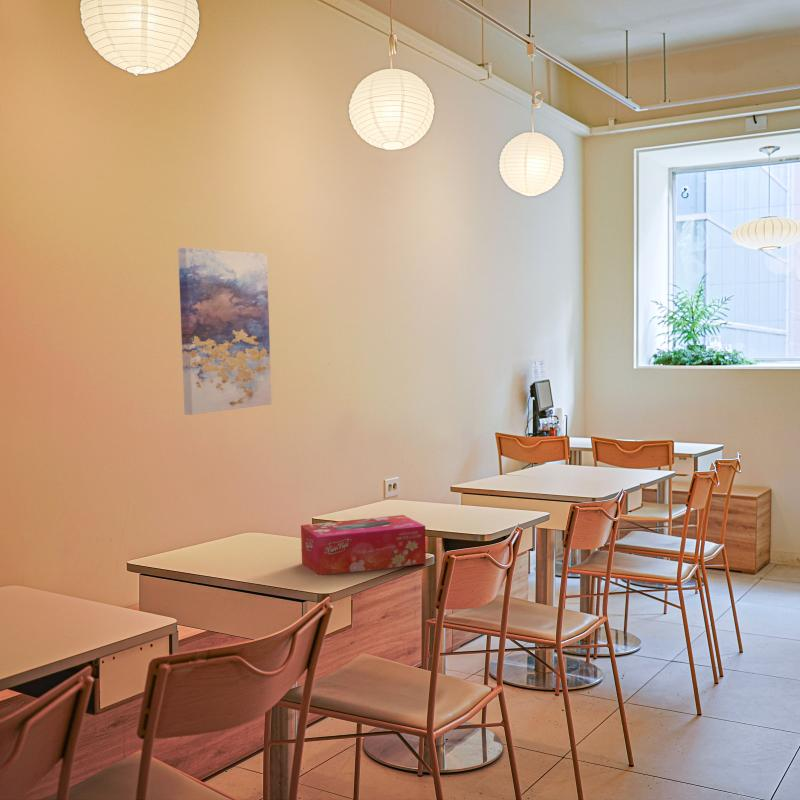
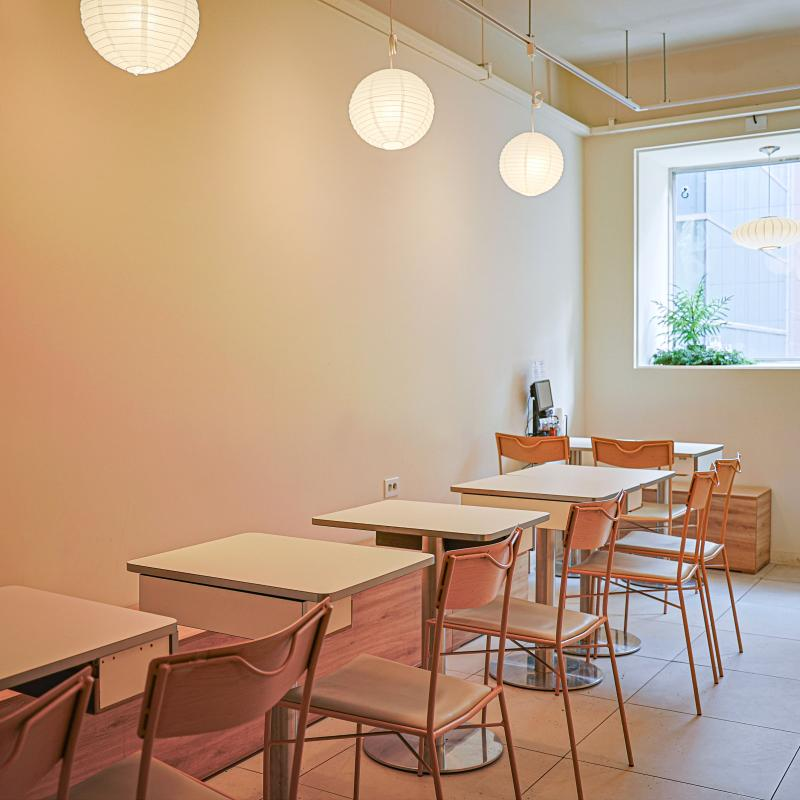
- wall art (227, 330)
- tissue box (363, 544)
